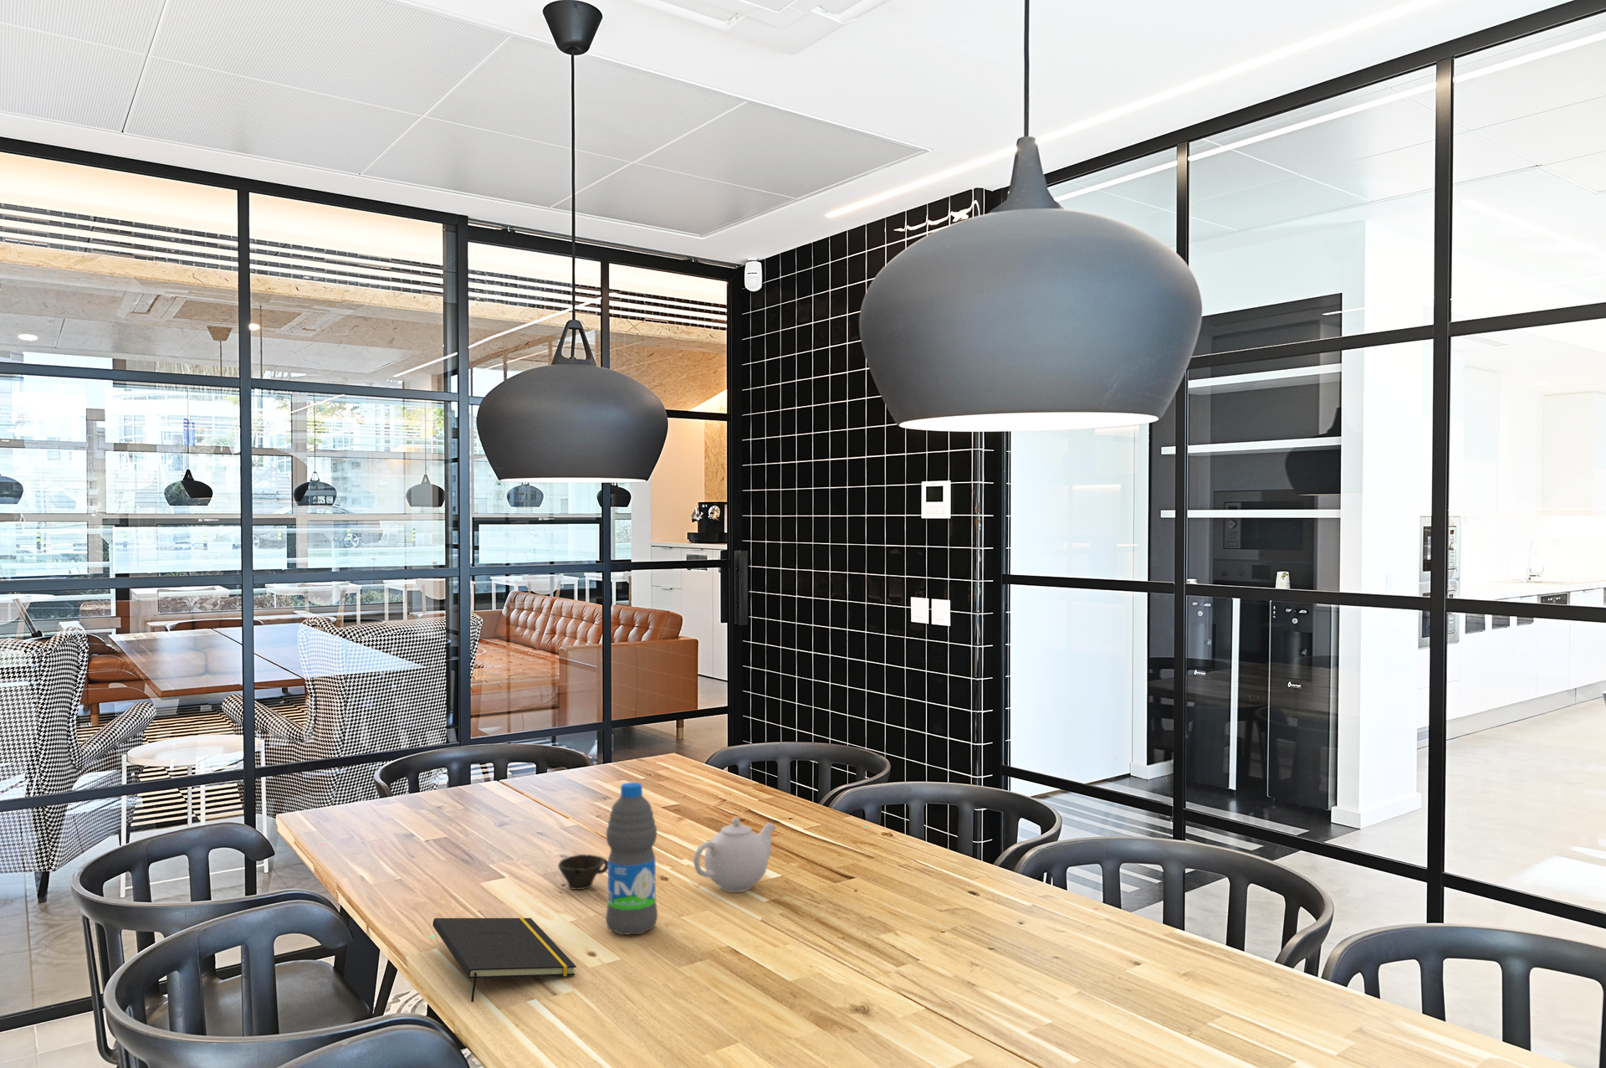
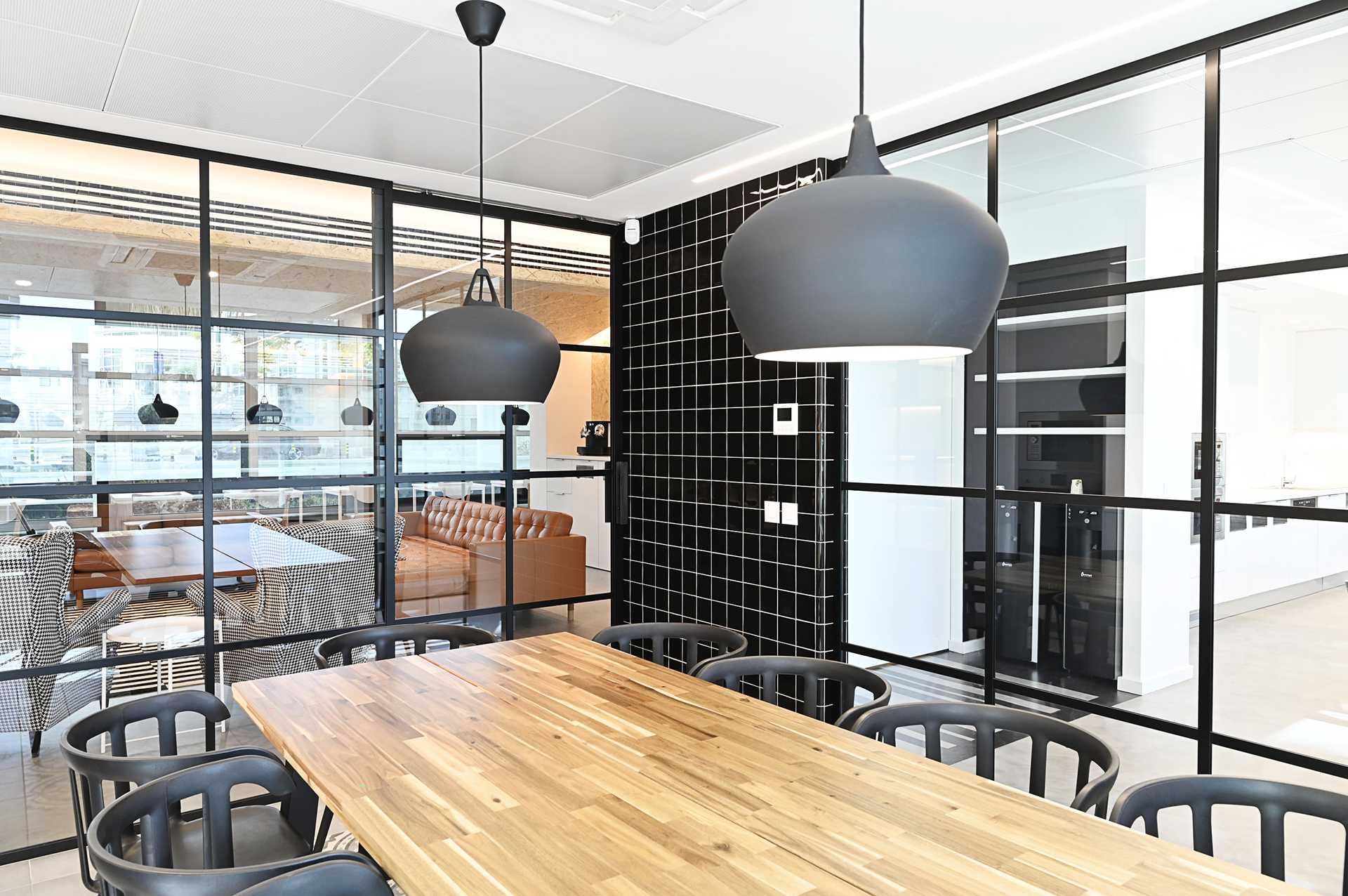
- cup (584, 873)
- water bottle (631, 856)
- notepad (502, 945)
- teapot (736, 852)
